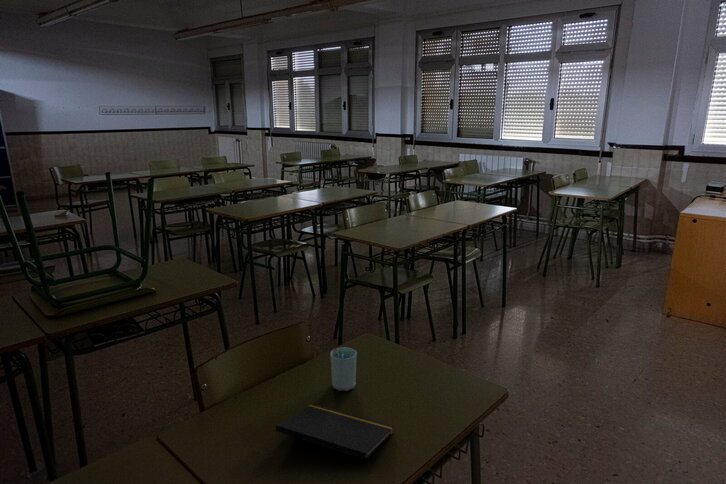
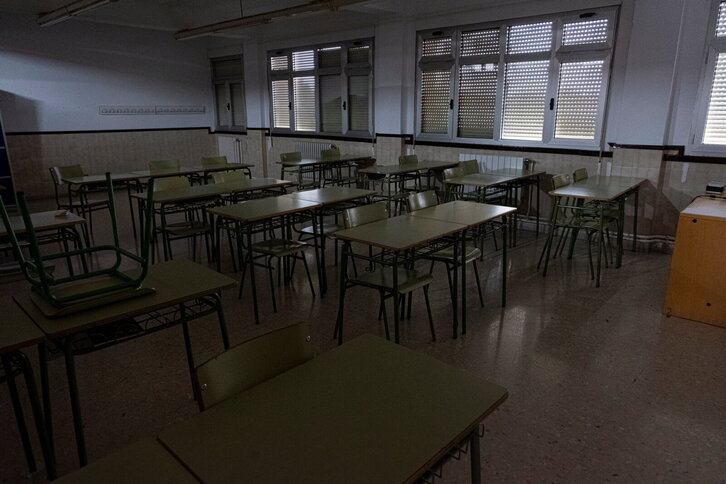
- cup (343, 365)
- notepad (336, 428)
